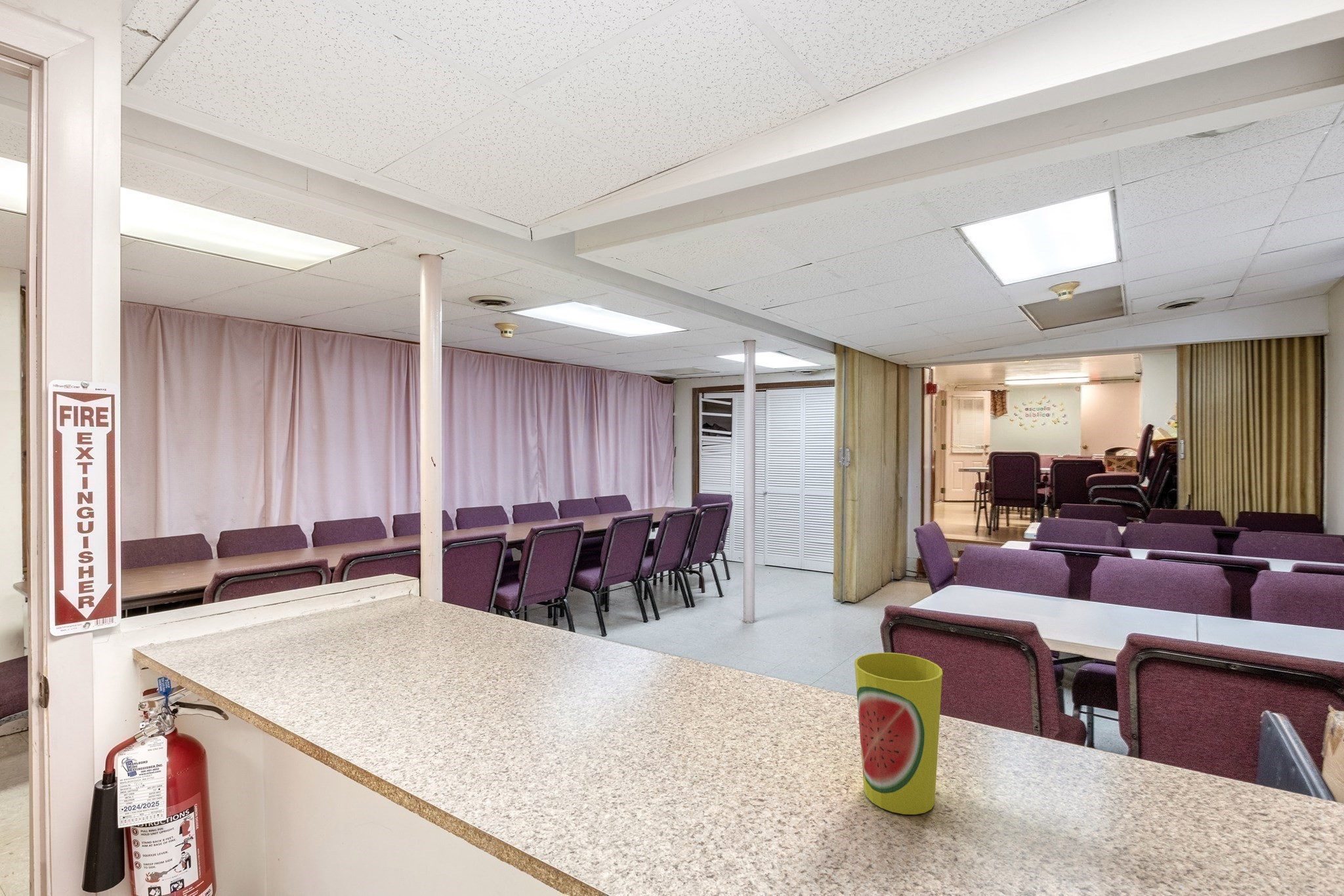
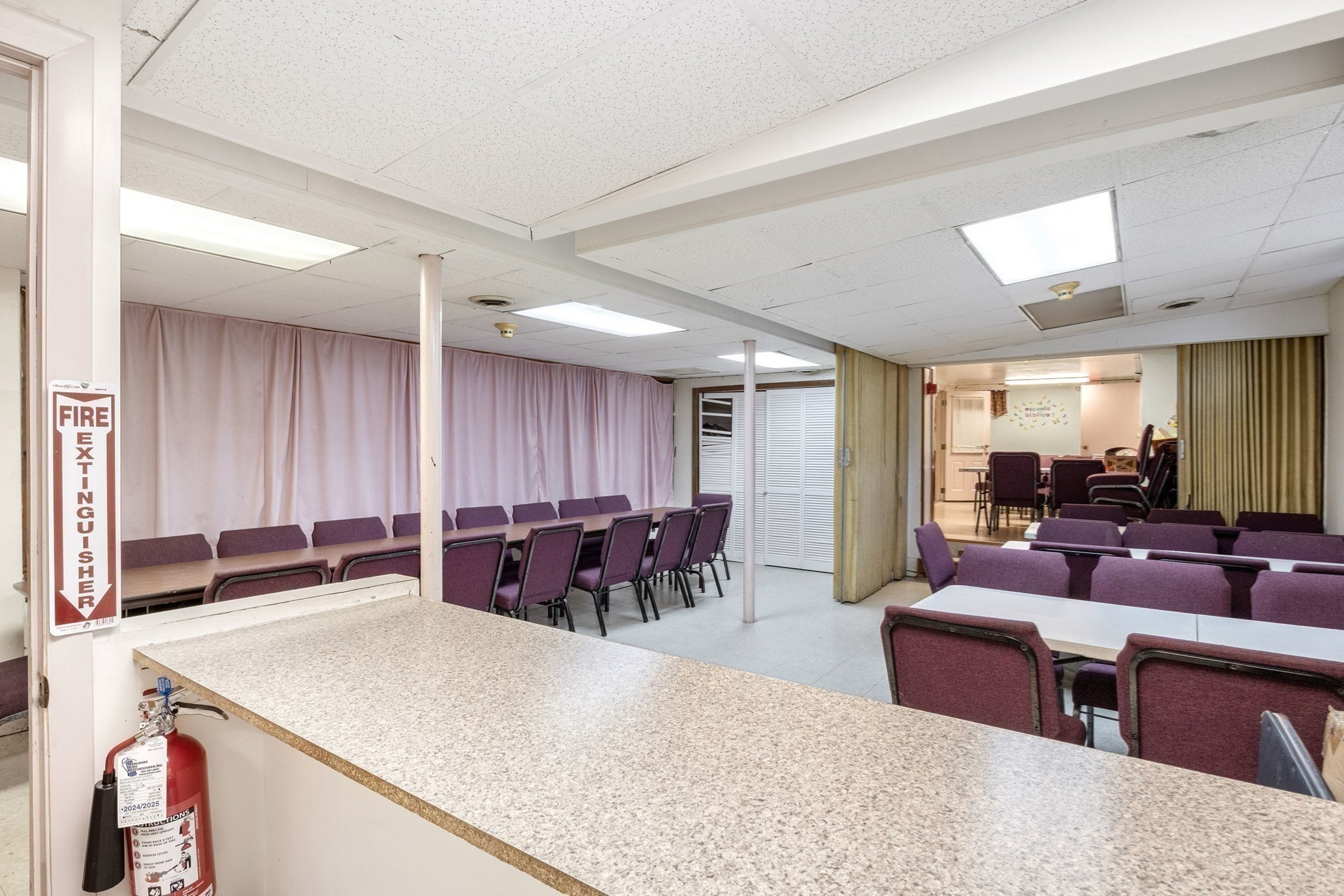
- cup (898, 730)
